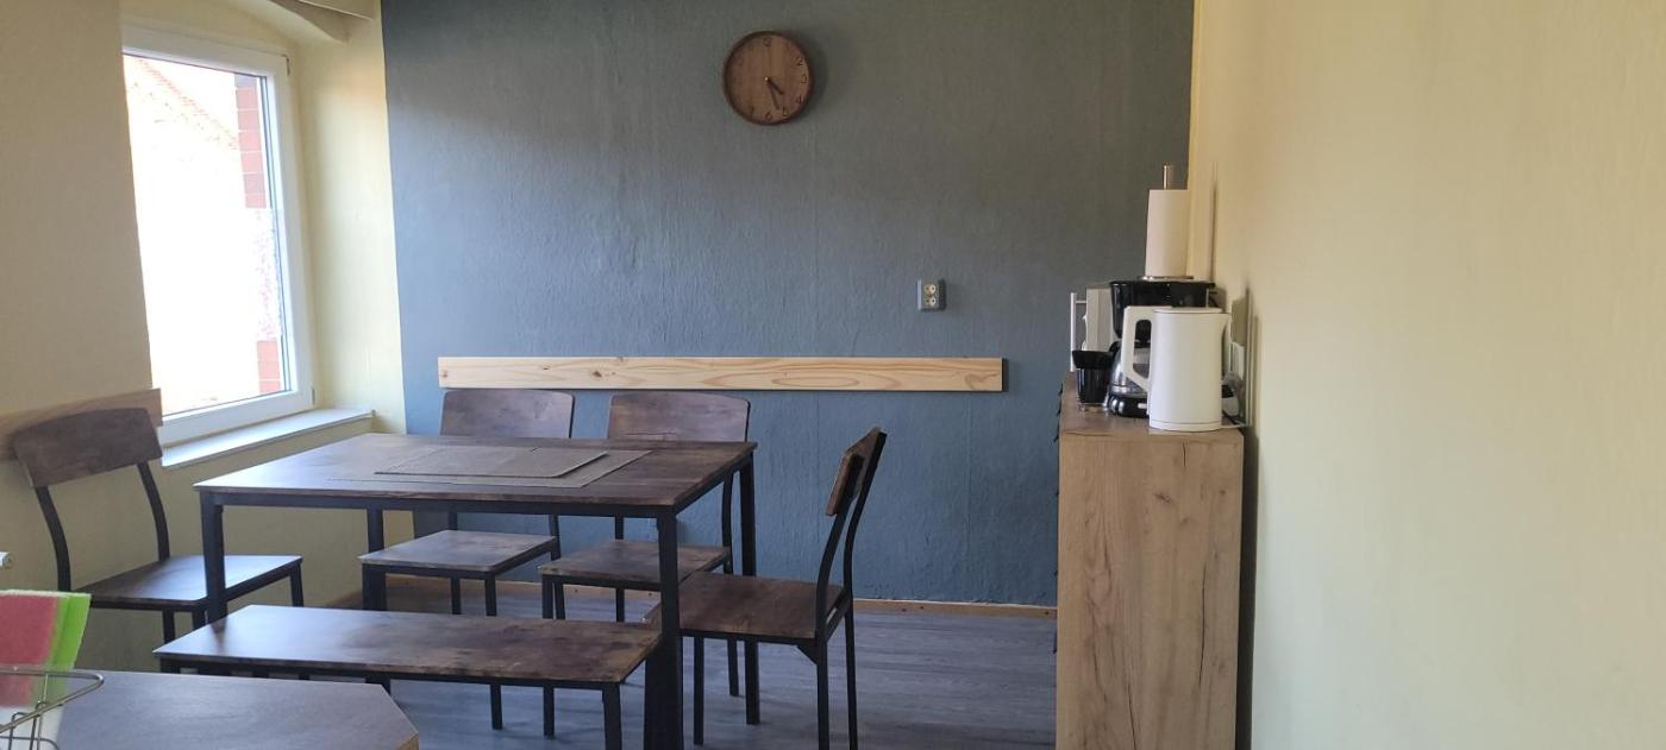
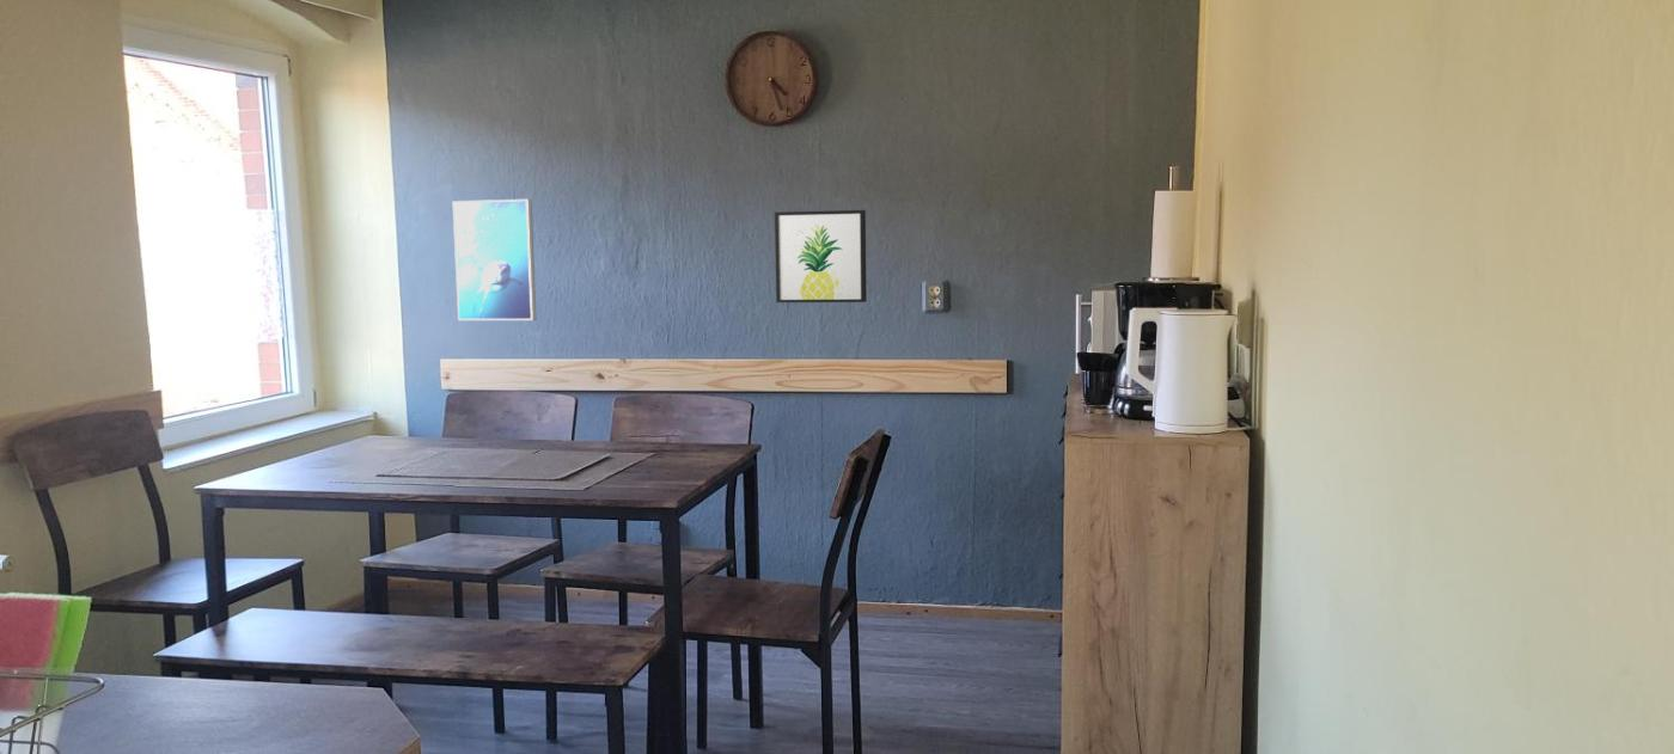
+ wall art (820, 257)
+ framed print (494, 260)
